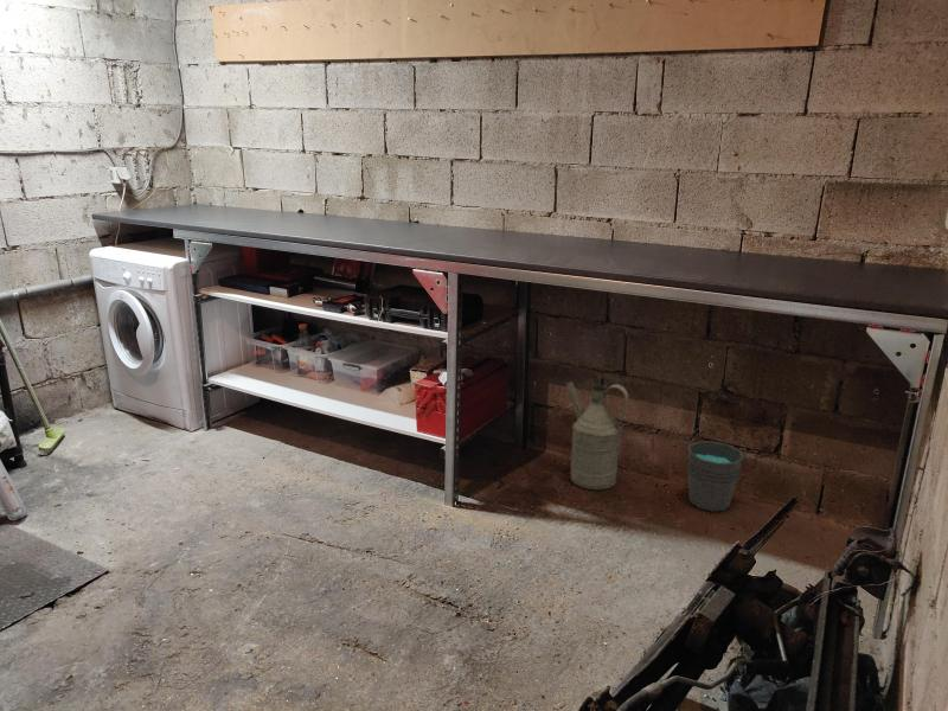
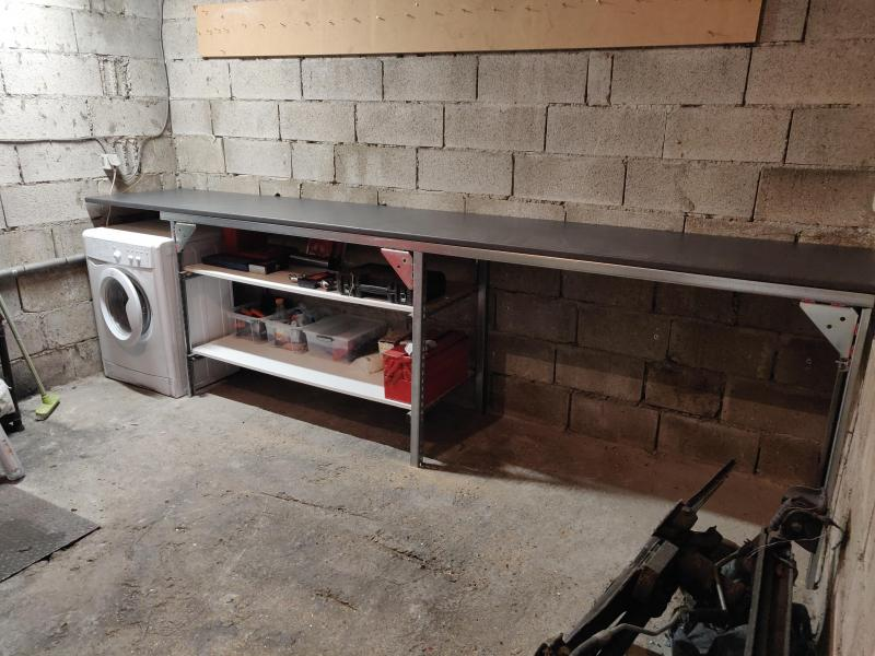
- watering can (592, 430)
- bucket (713, 462)
